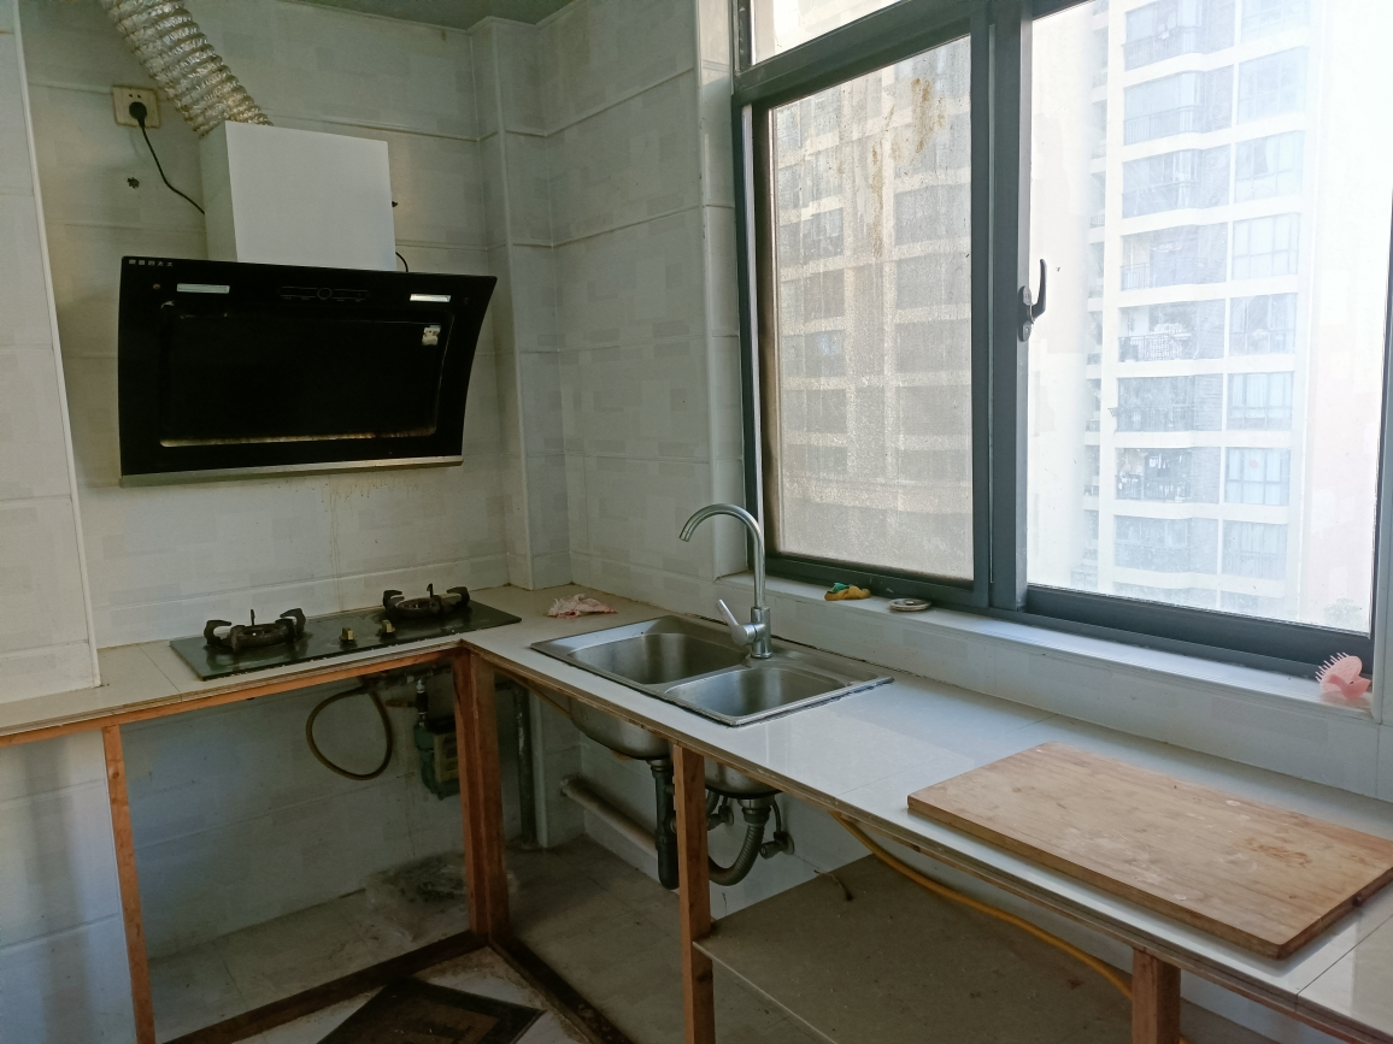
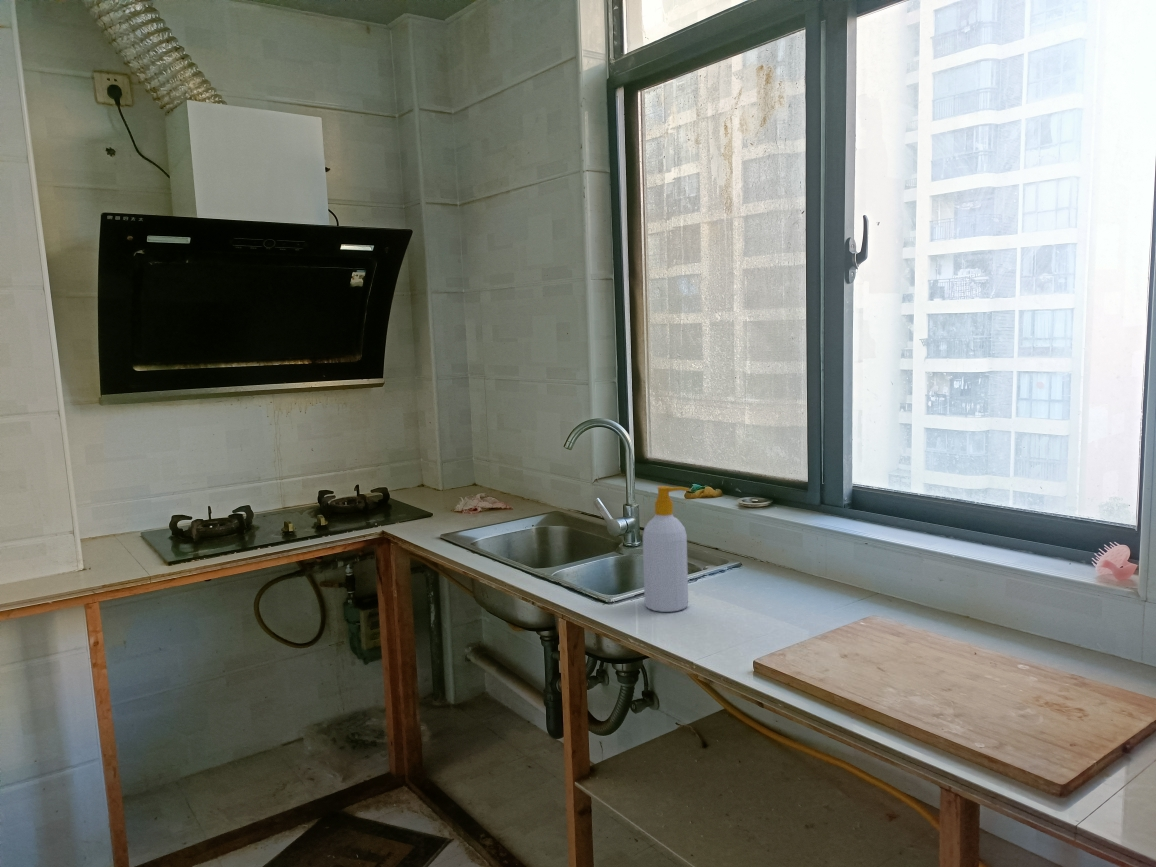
+ soap bottle (666, 546)
